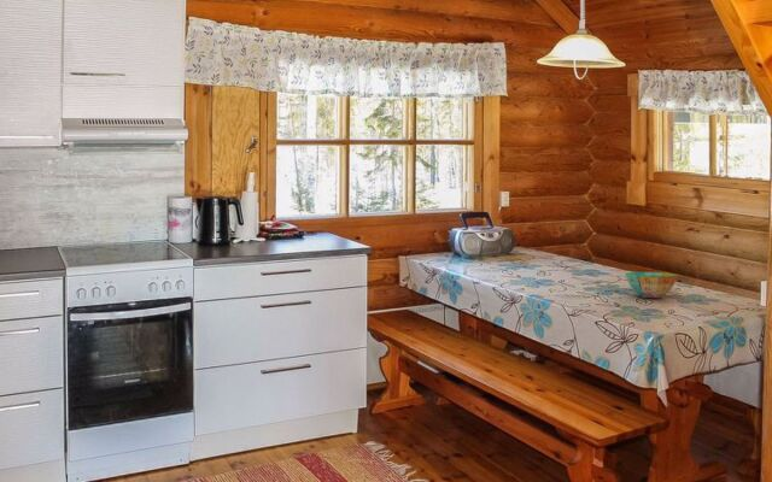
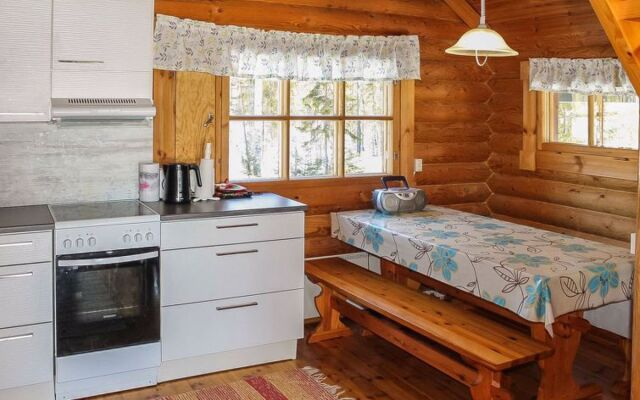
- bowl (650, 284)
